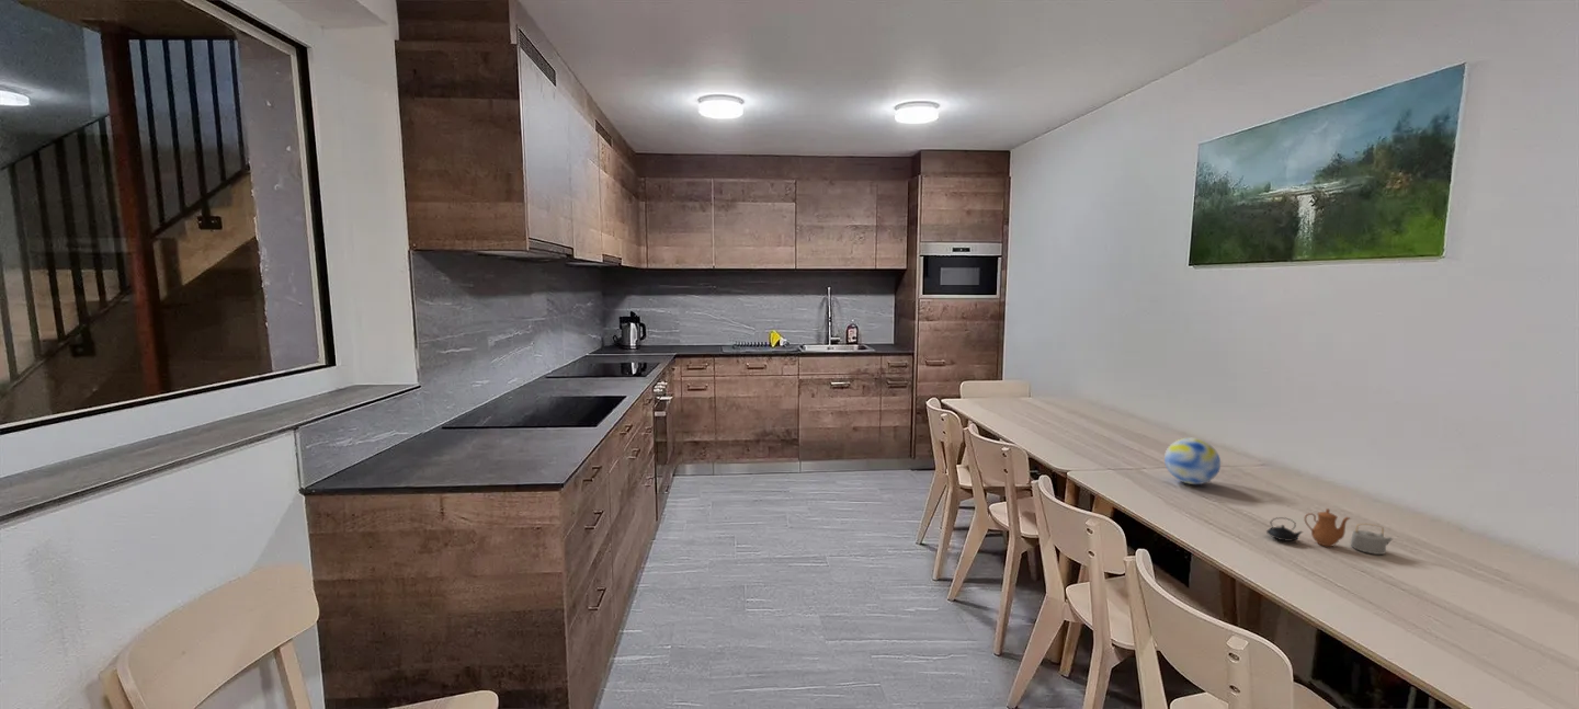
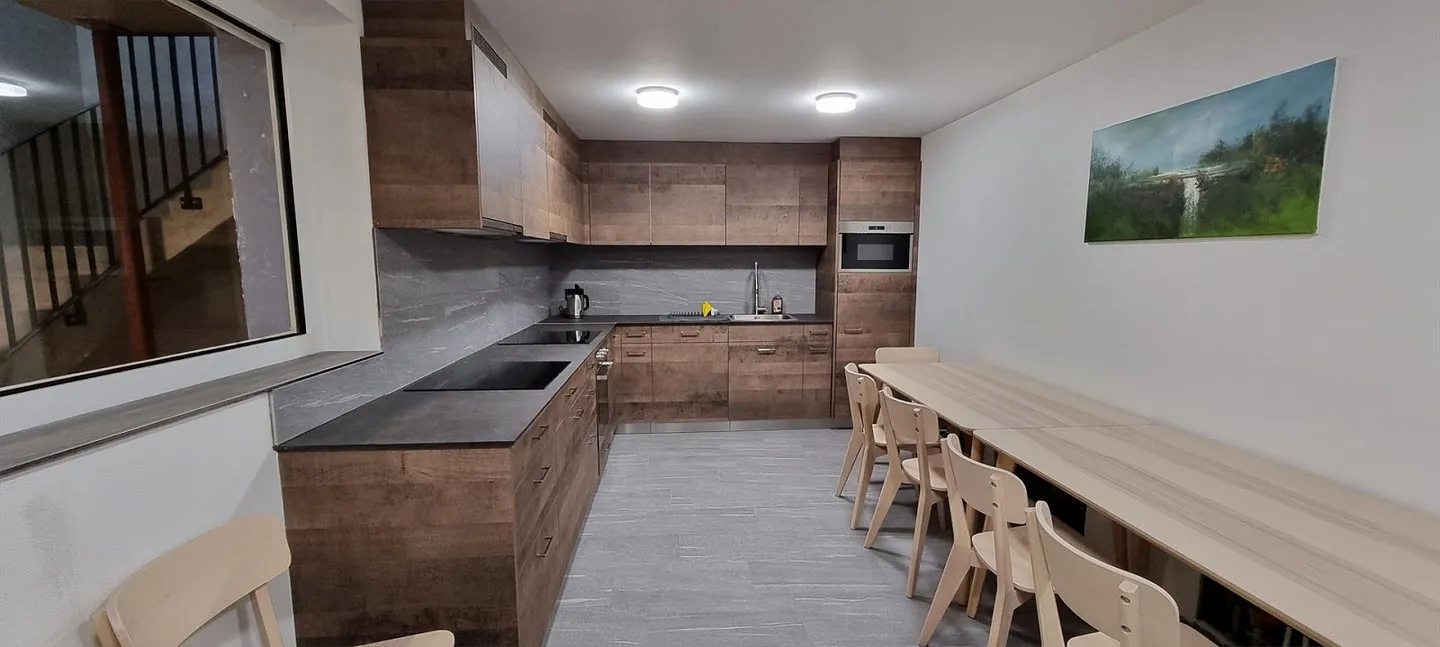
- decorative ball (1192, 460)
- teapot (1329, 526)
